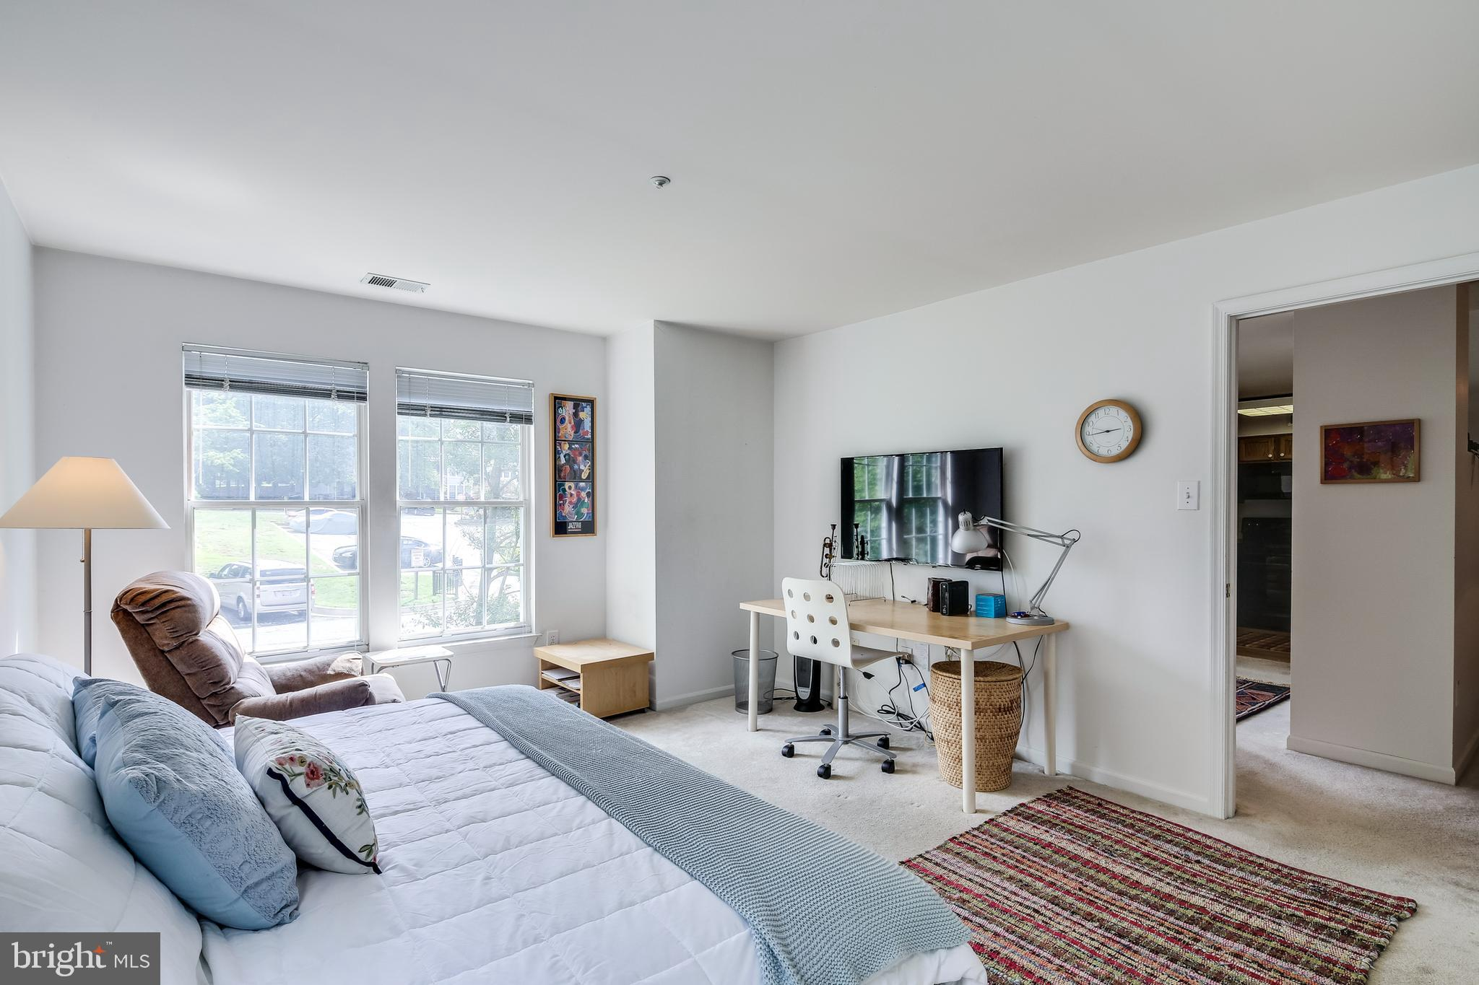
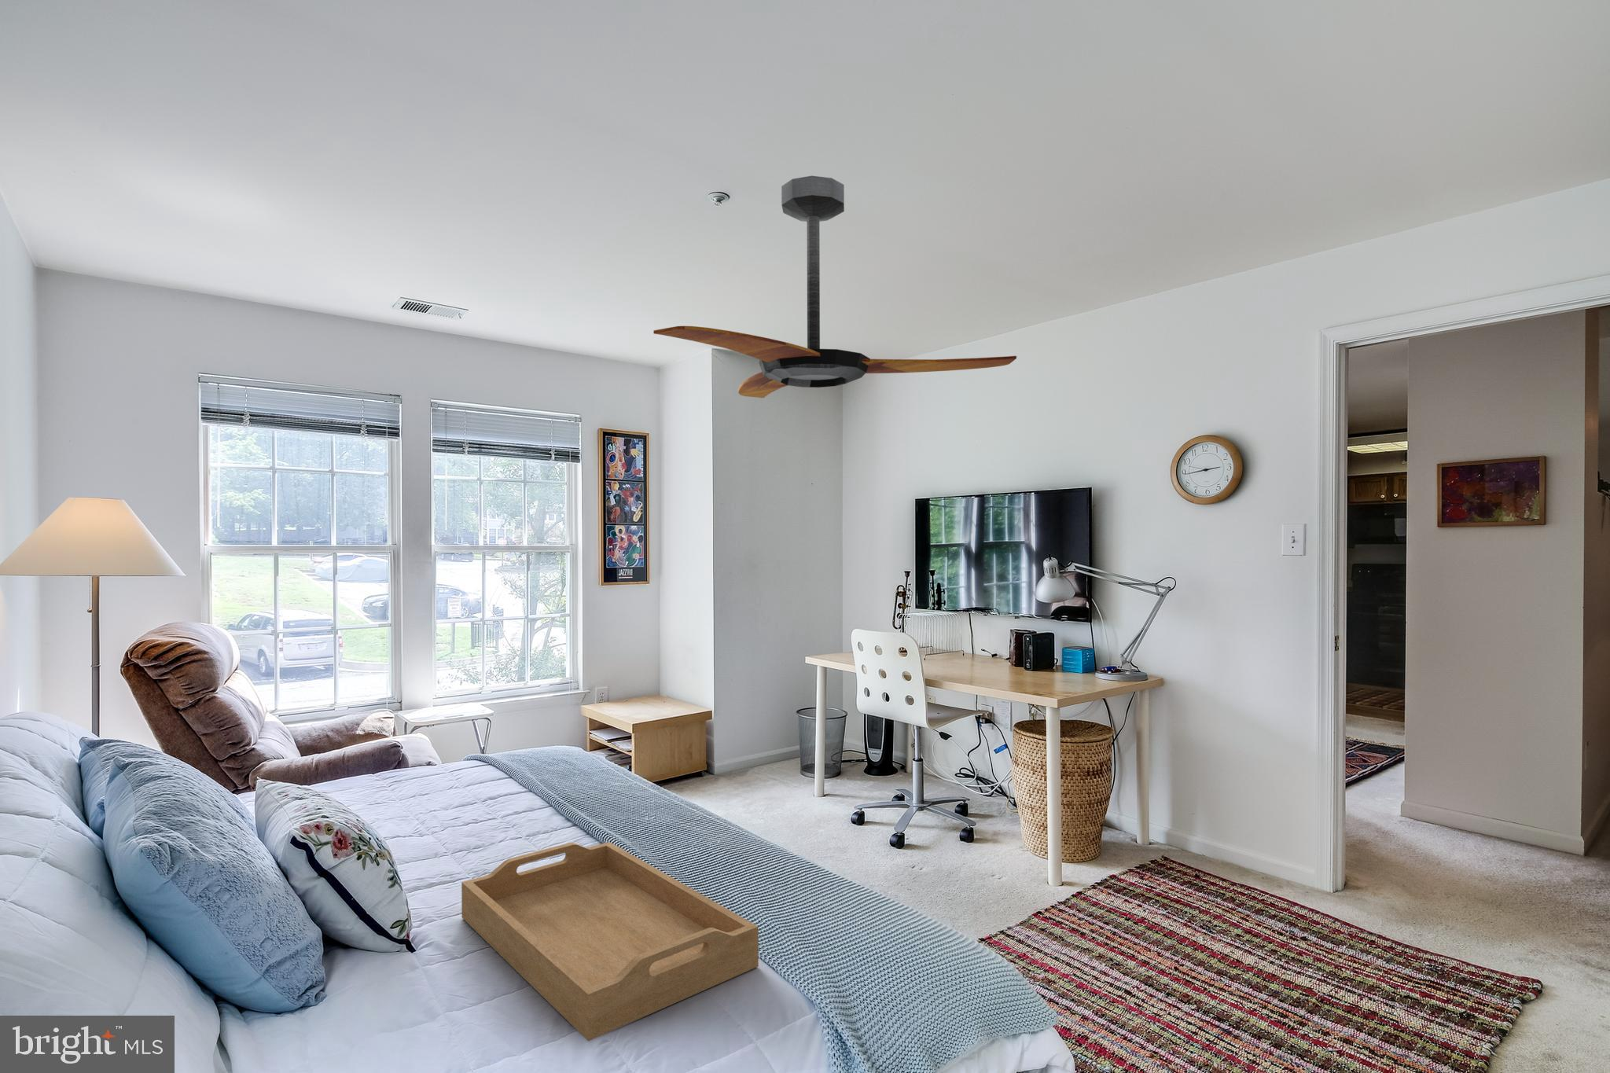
+ serving tray (601, 916)
+ ceiling fan (819, 287)
